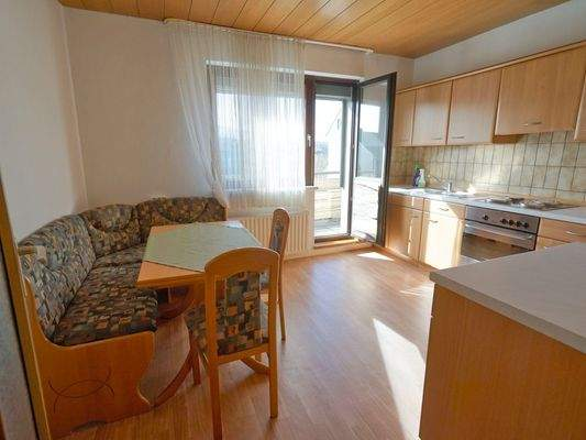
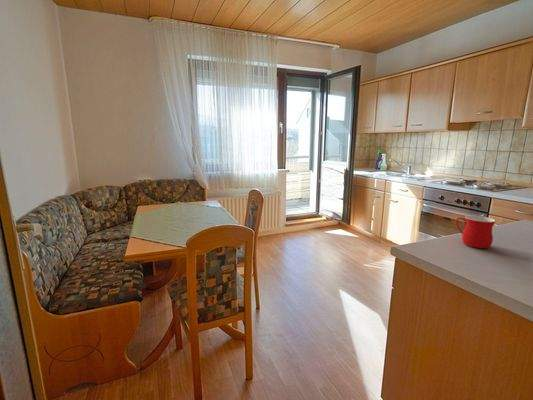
+ mug (473, 230)
